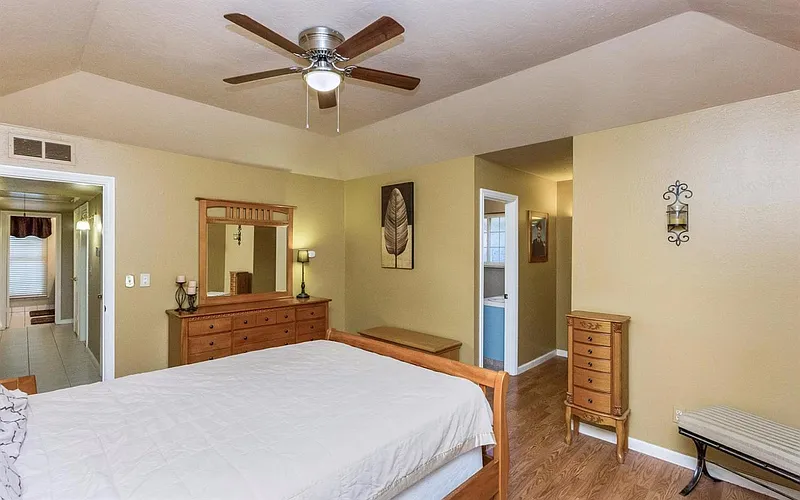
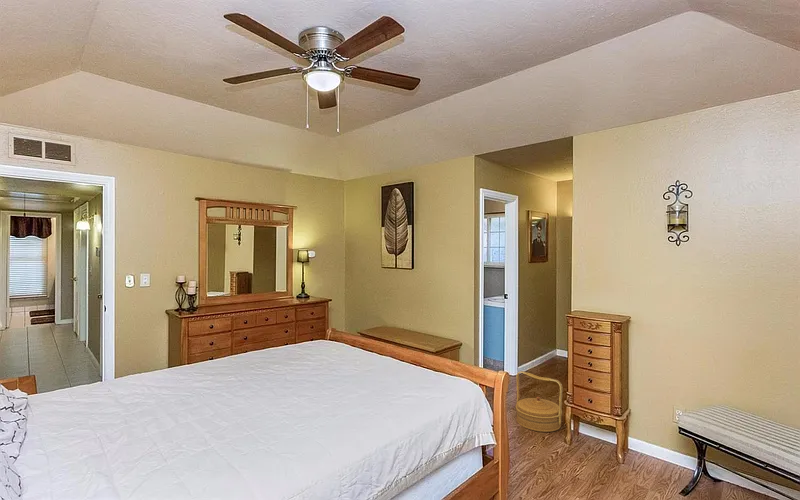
+ woven basket (538, 399)
